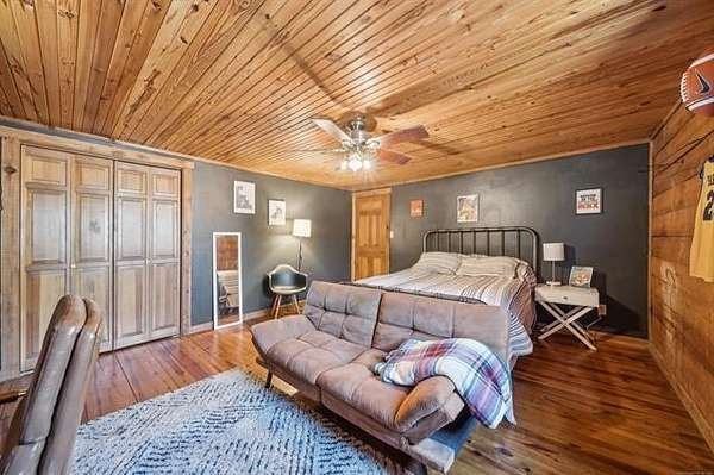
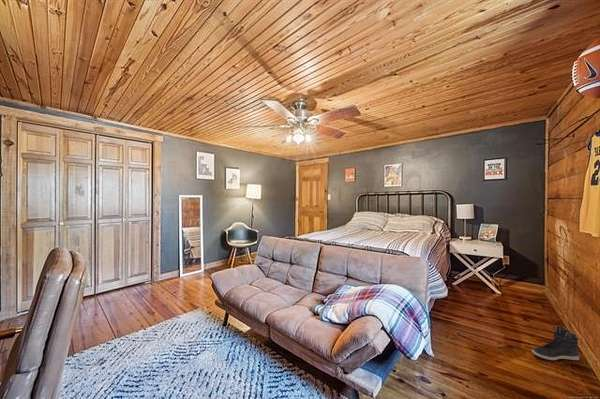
+ sneaker (555, 342)
